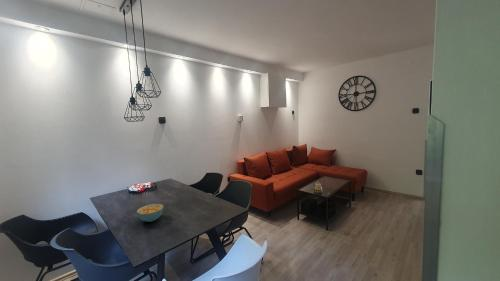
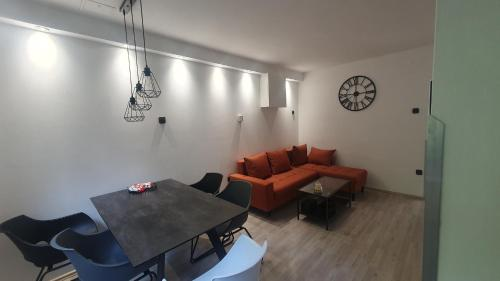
- cereal bowl (151, 214)
